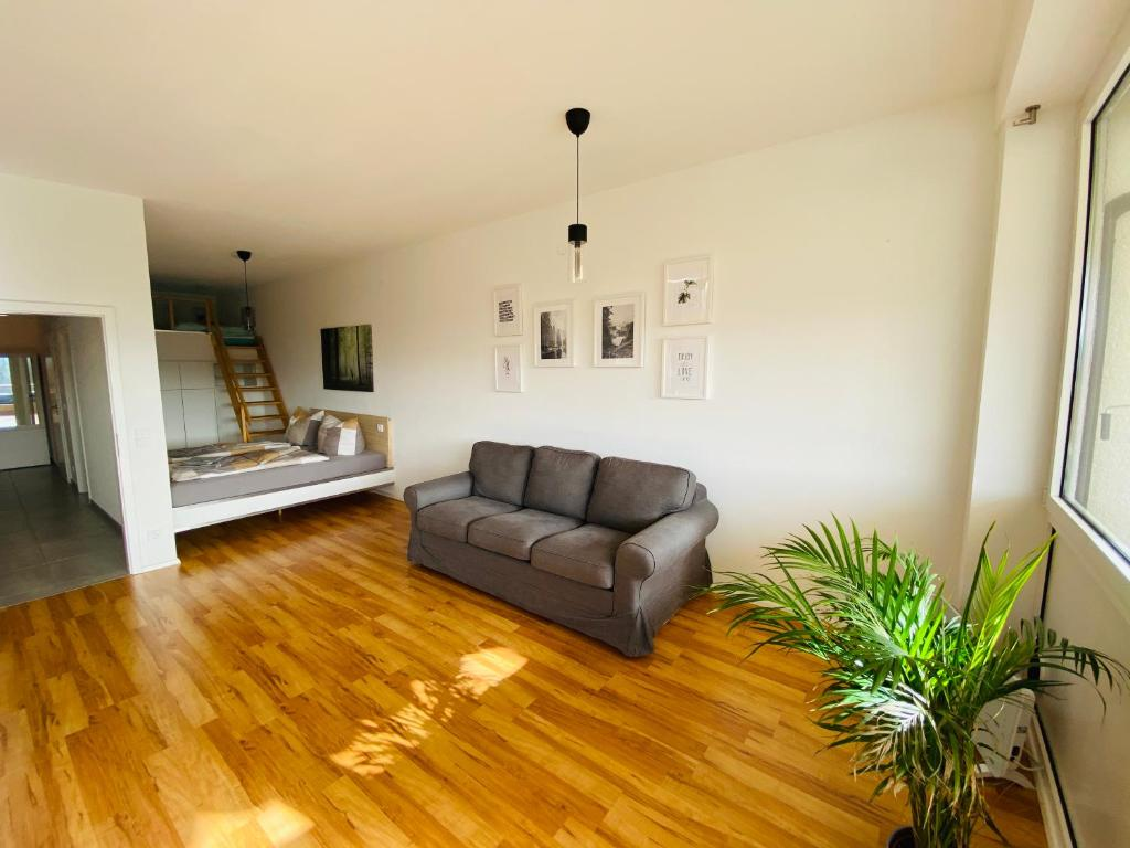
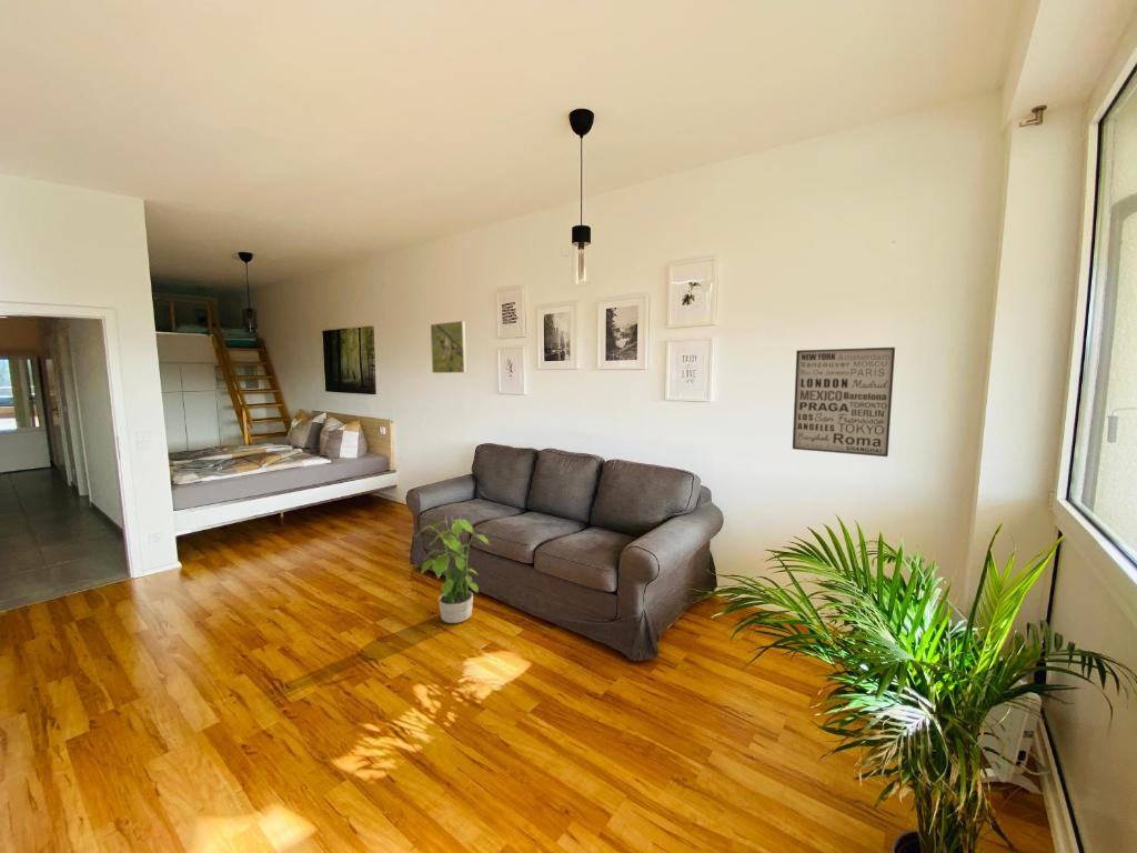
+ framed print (447, 348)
+ wall art (841, 401)
+ potted plant (447, 568)
